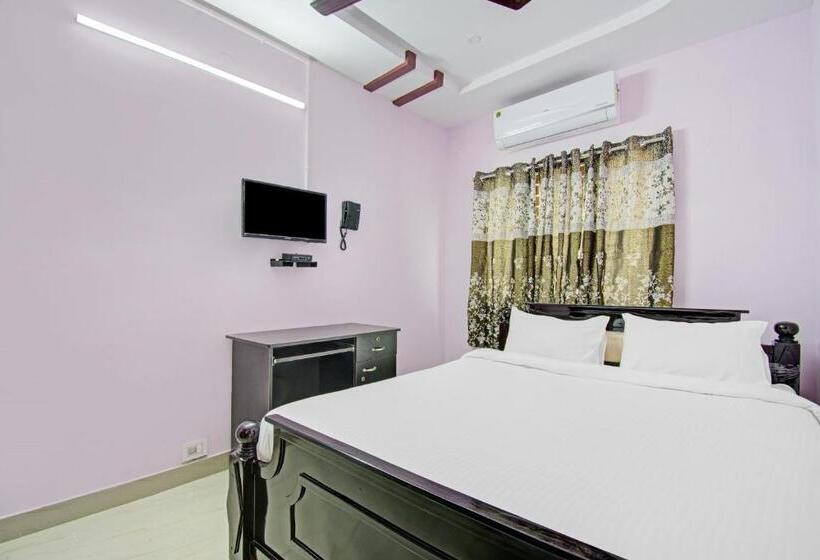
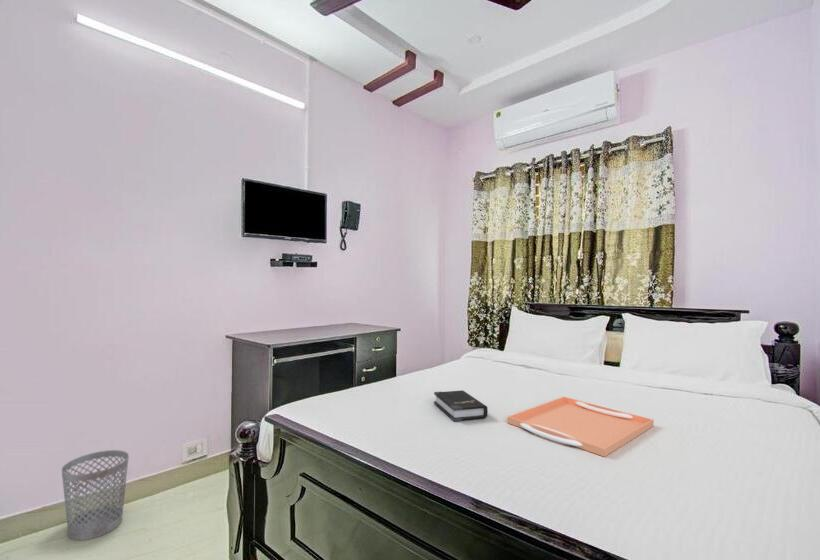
+ wastebasket (96, 494)
+ hardback book (459, 404)
+ serving tray (580, 421)
